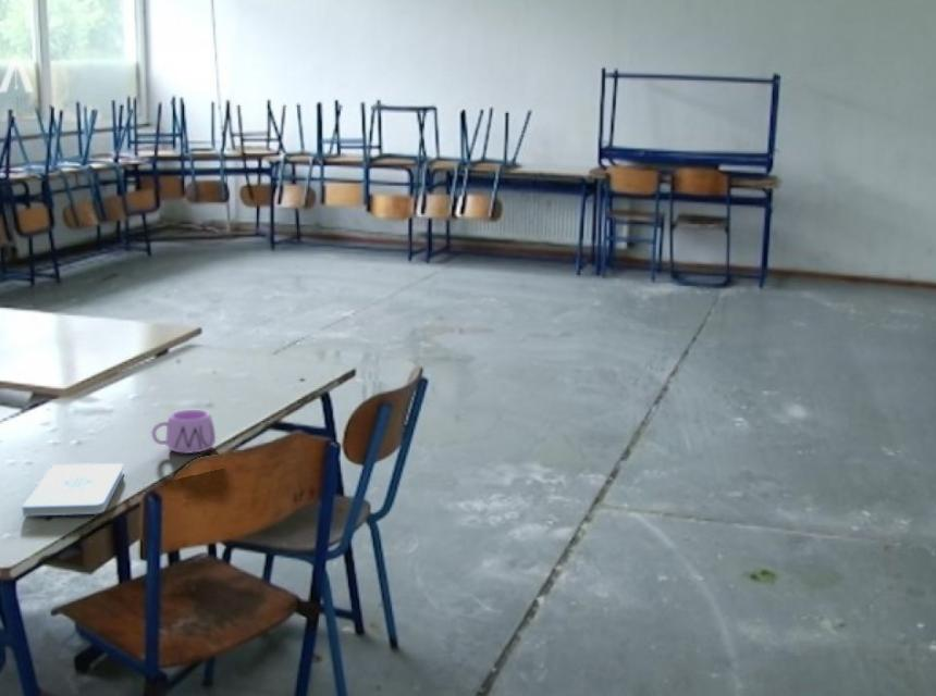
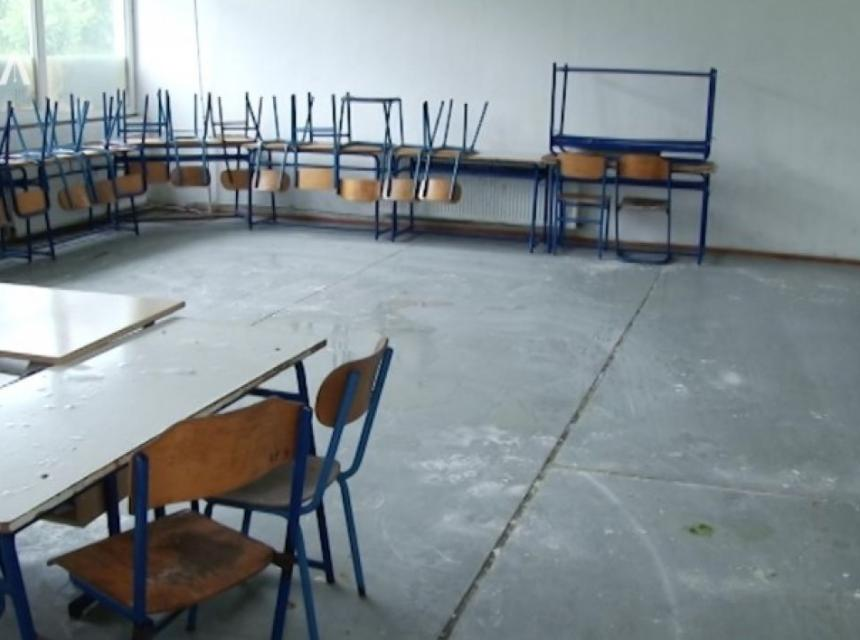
- notepad (76, 487)
- mug (183, 432)
